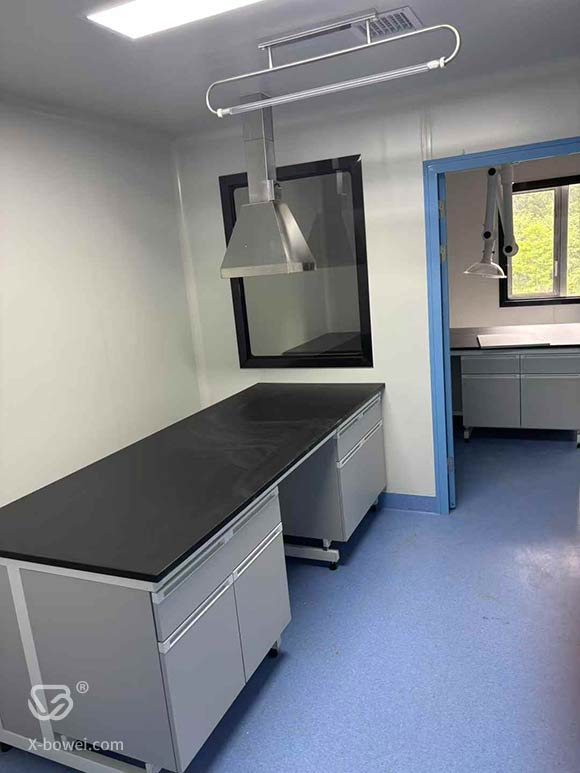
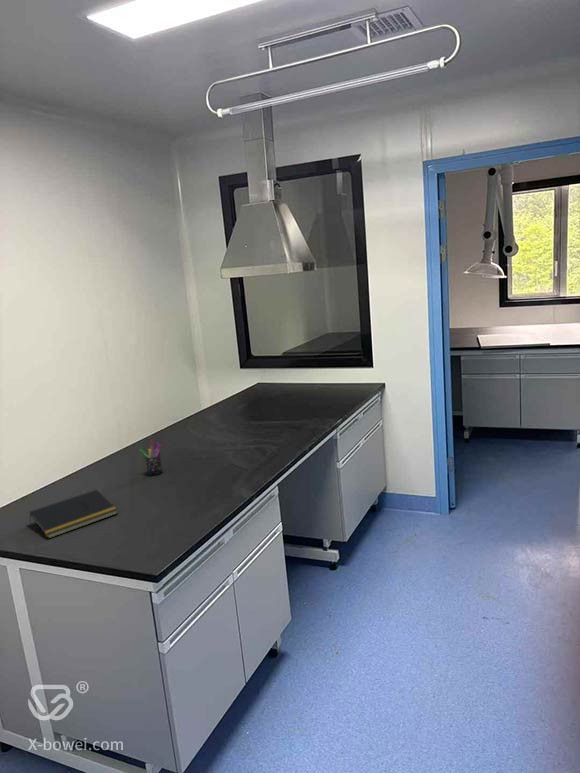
+ pen holder (151, 457)
+ notepad (74, 512)
